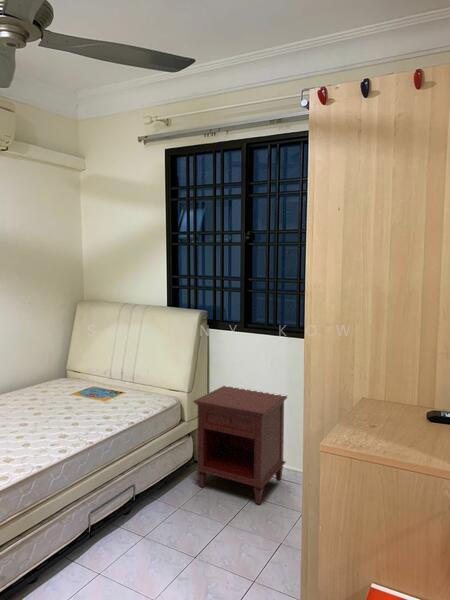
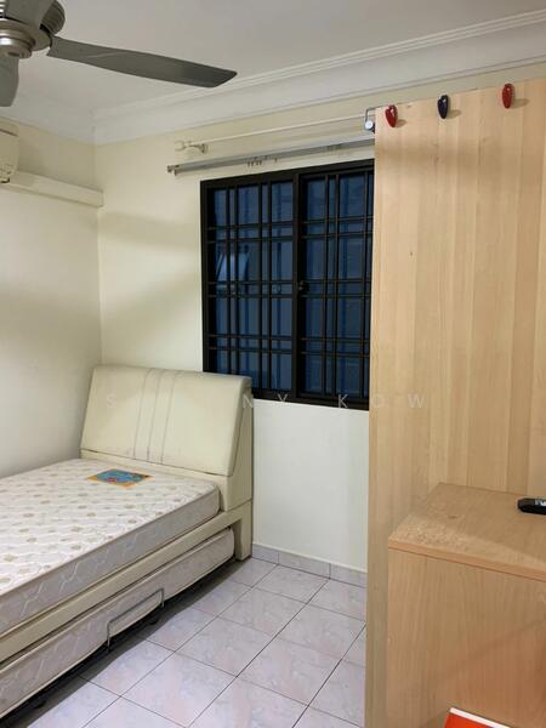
- nightstand (241, 441)
